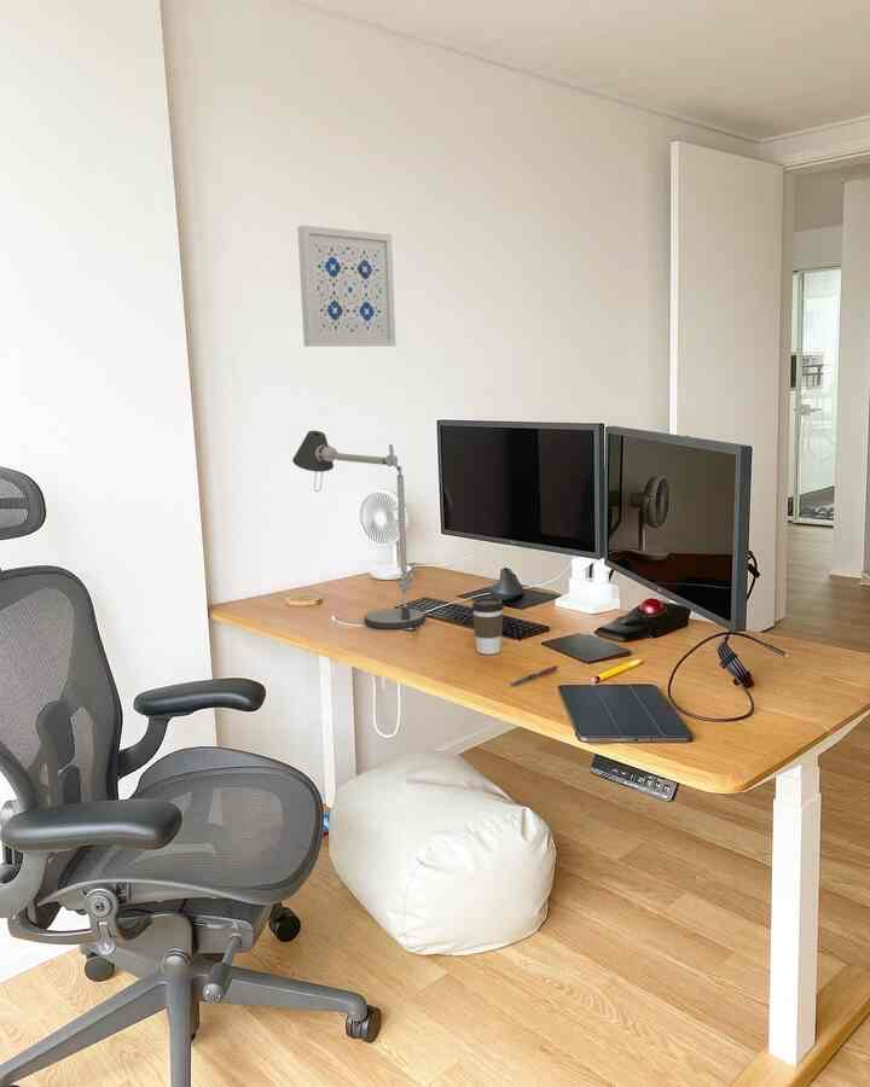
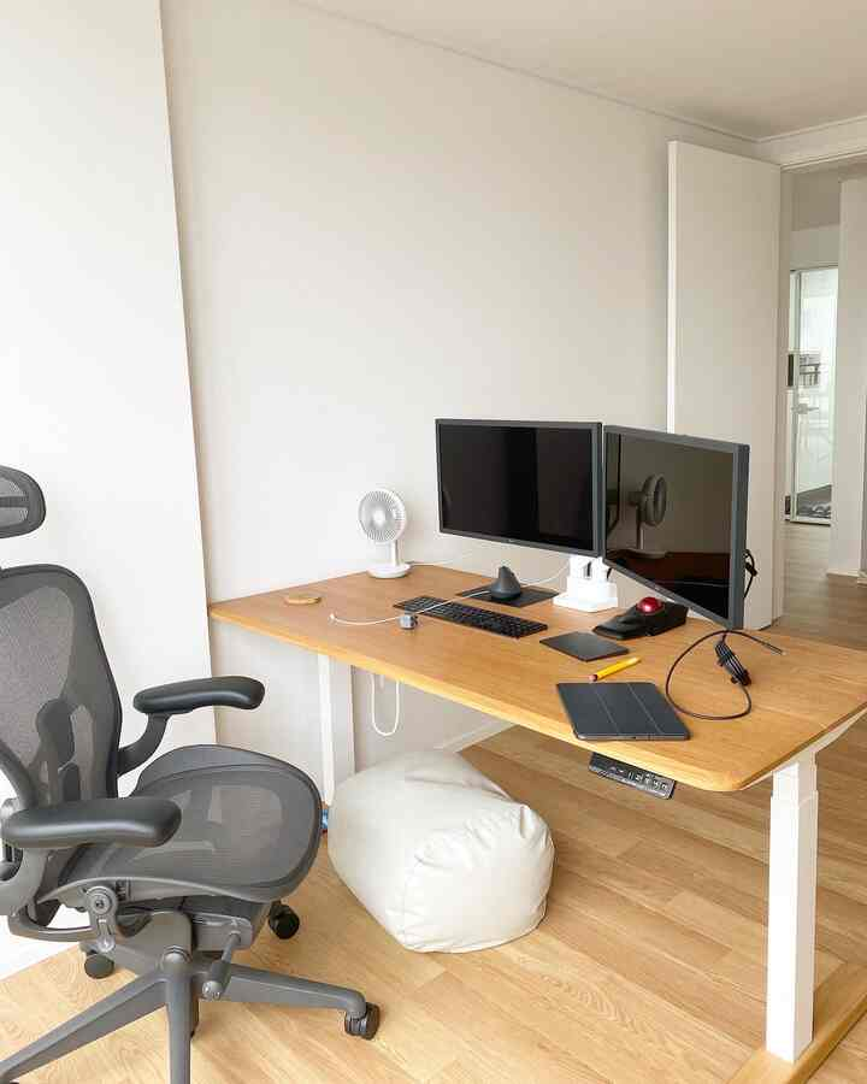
- pen (534, 674)
- wall art (348, 289)
- desk lamp (399, 522)
- coffee cup (487, 626)
